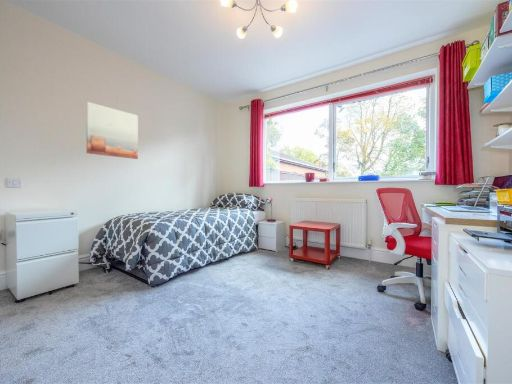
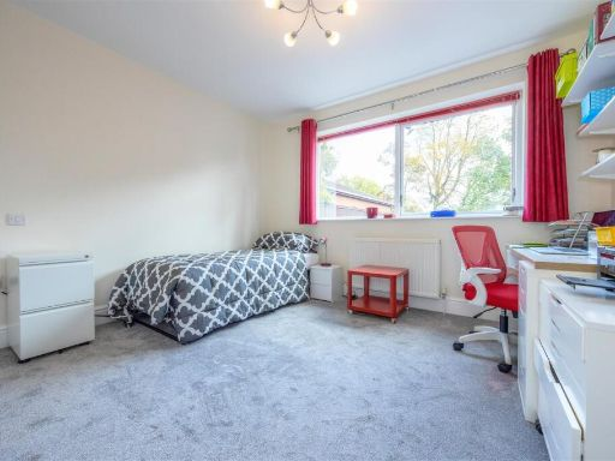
- wall art (114, 132)
